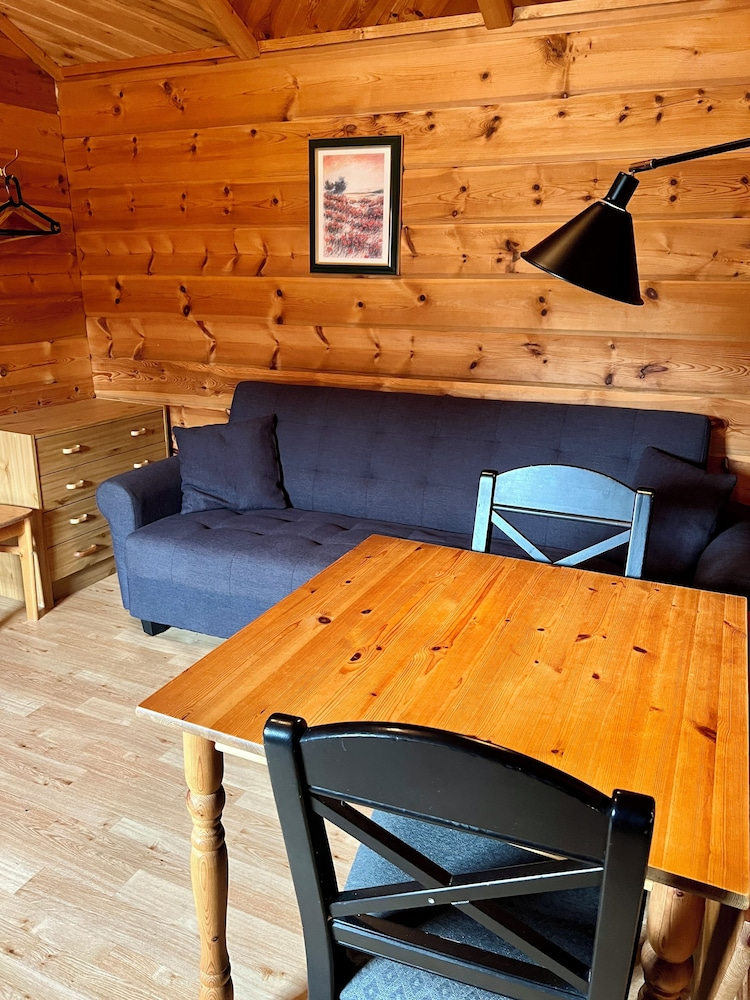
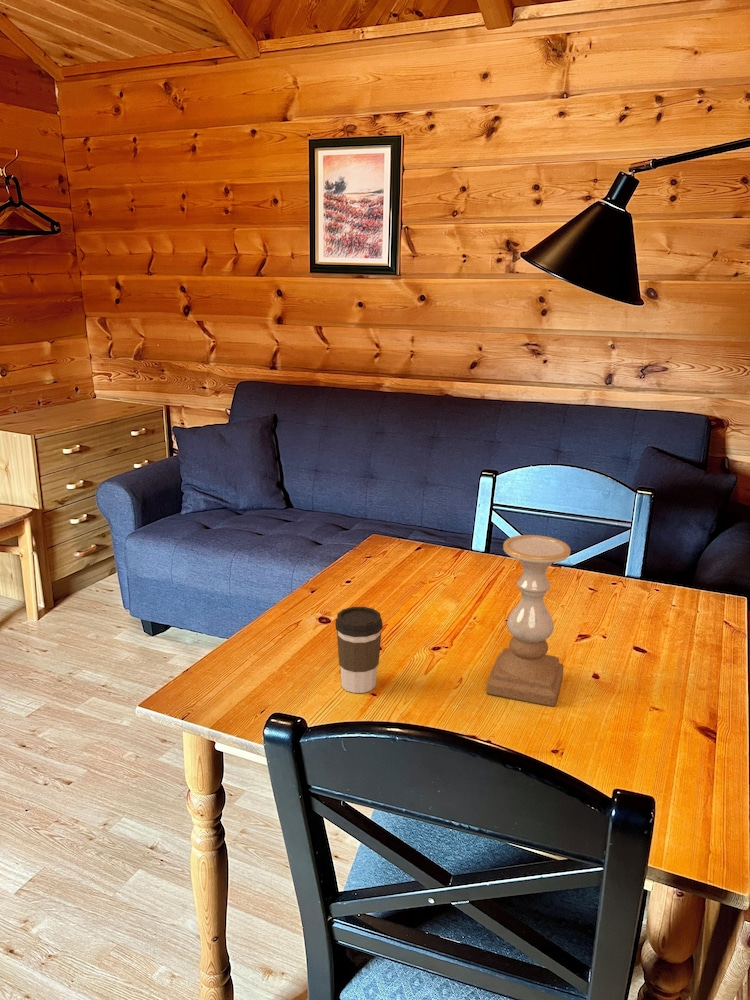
+ coffee cup (358, 650)
+ candle holder (530, 616)
